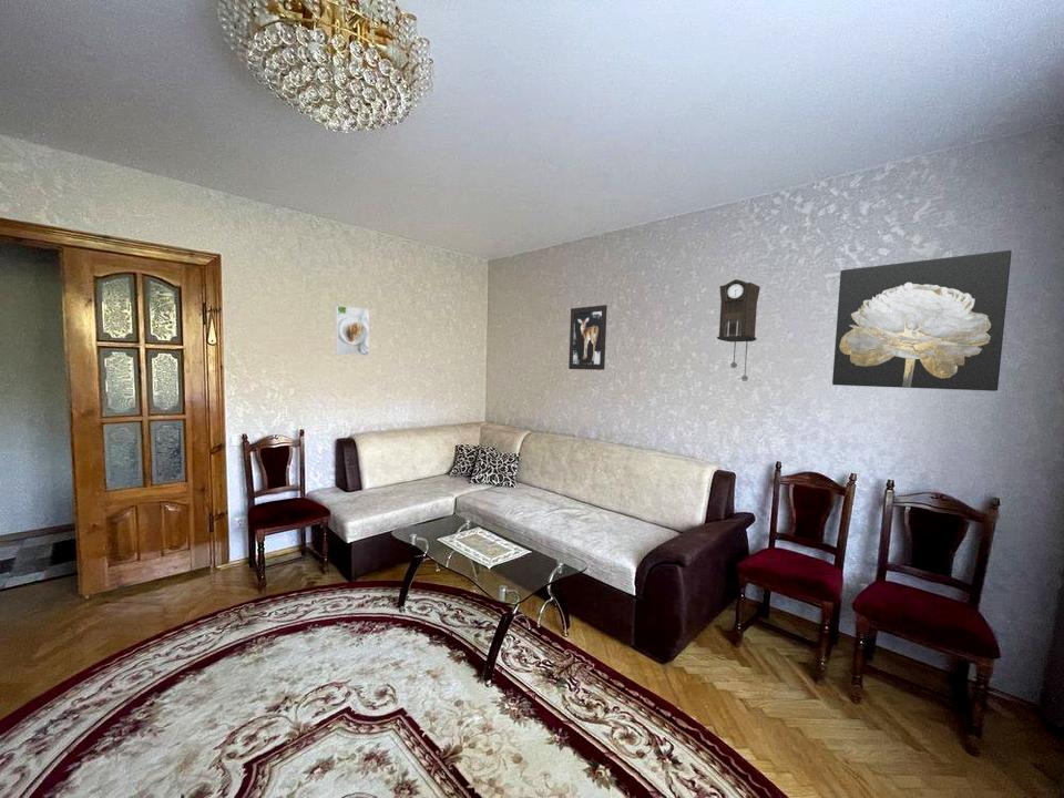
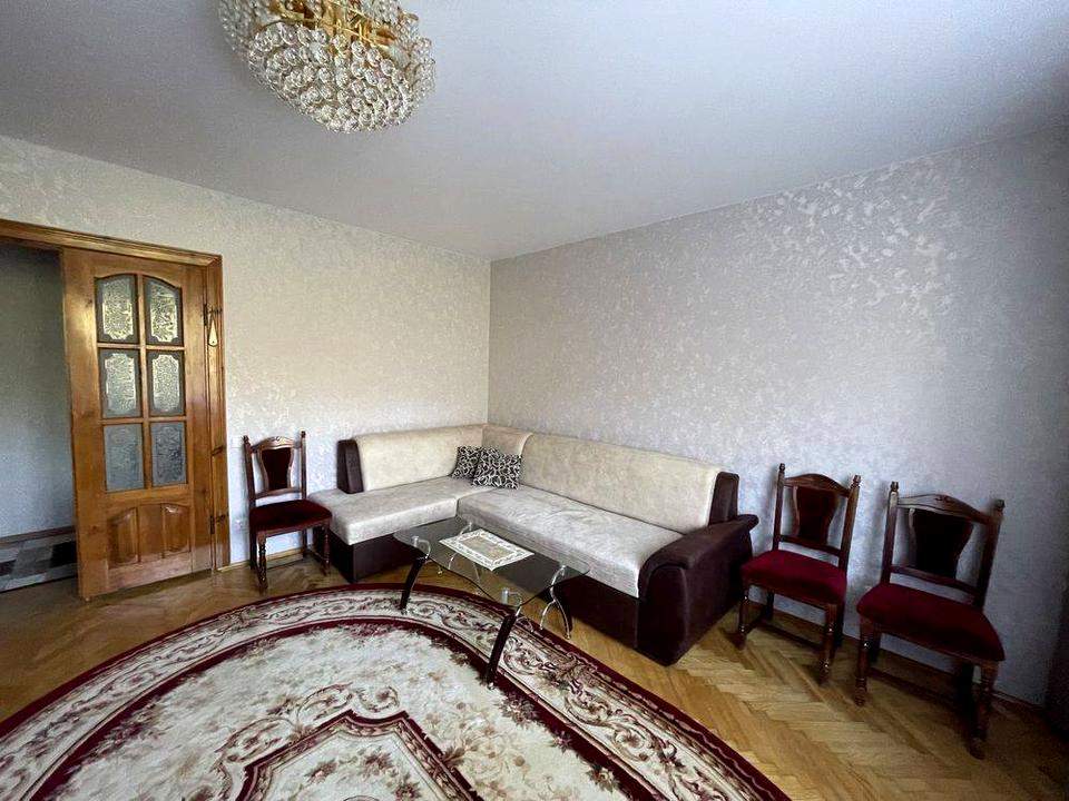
- wall art (586, 338)
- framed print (352, 331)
- wall art (912, 325)
- pendulum clock (737, 331)
